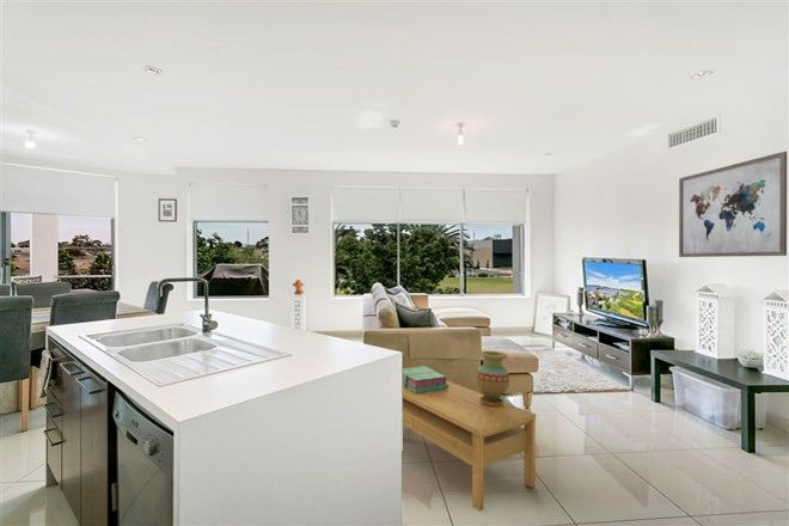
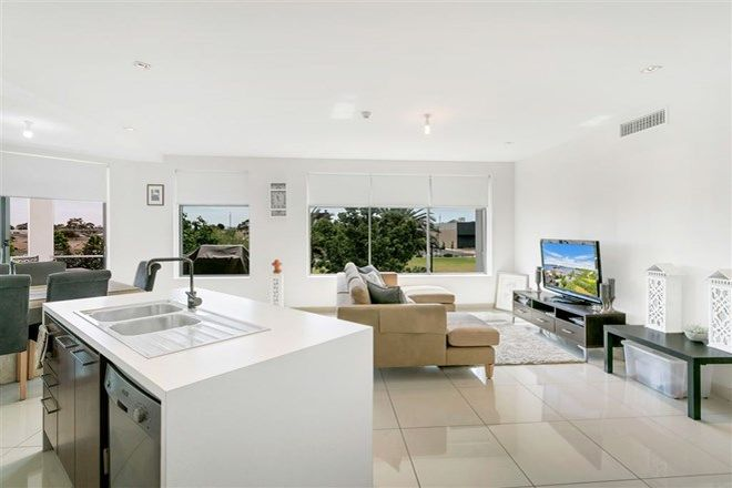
- vase (491, 378)
- stack of books (420, 378)
- coffee table (439, 423)
- wall art (724, 212)
